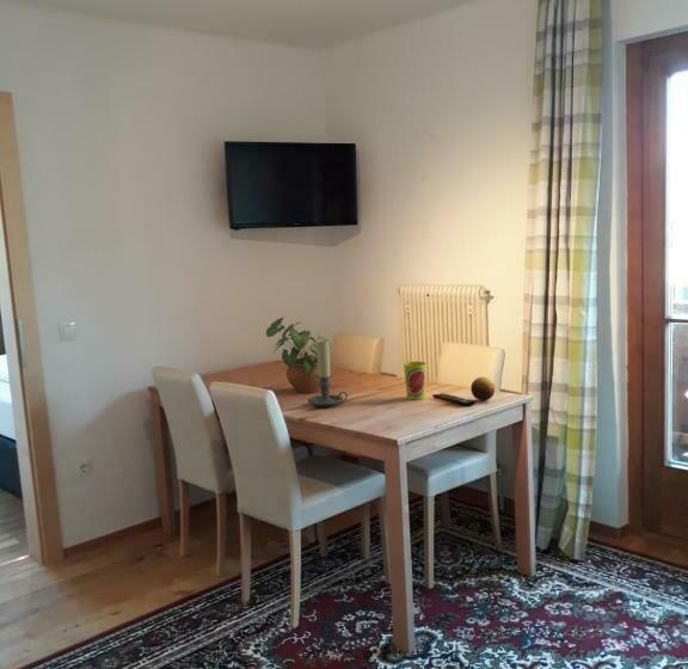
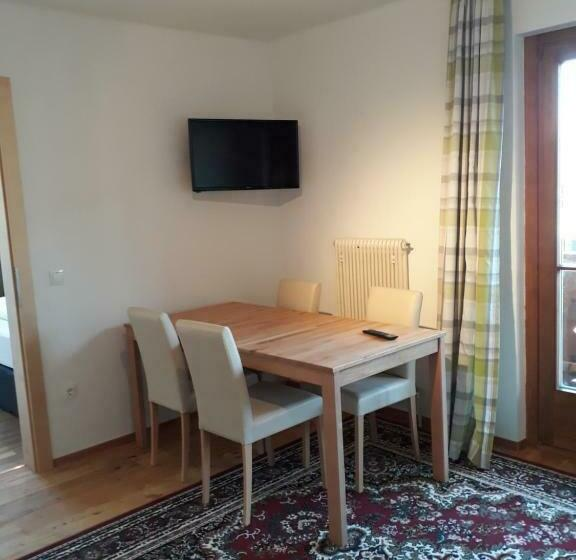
- potted plant (296, 354)
- fruit (483, 388)
- candle holder (327, 372)
- cup (414, 380)
